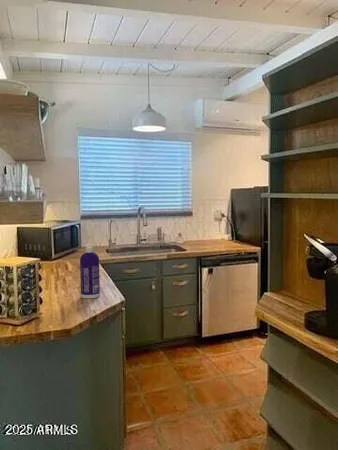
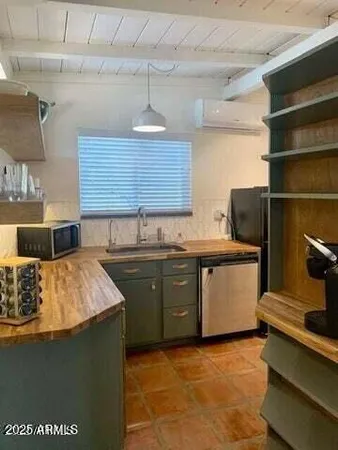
- spray bottle (89, 270)
